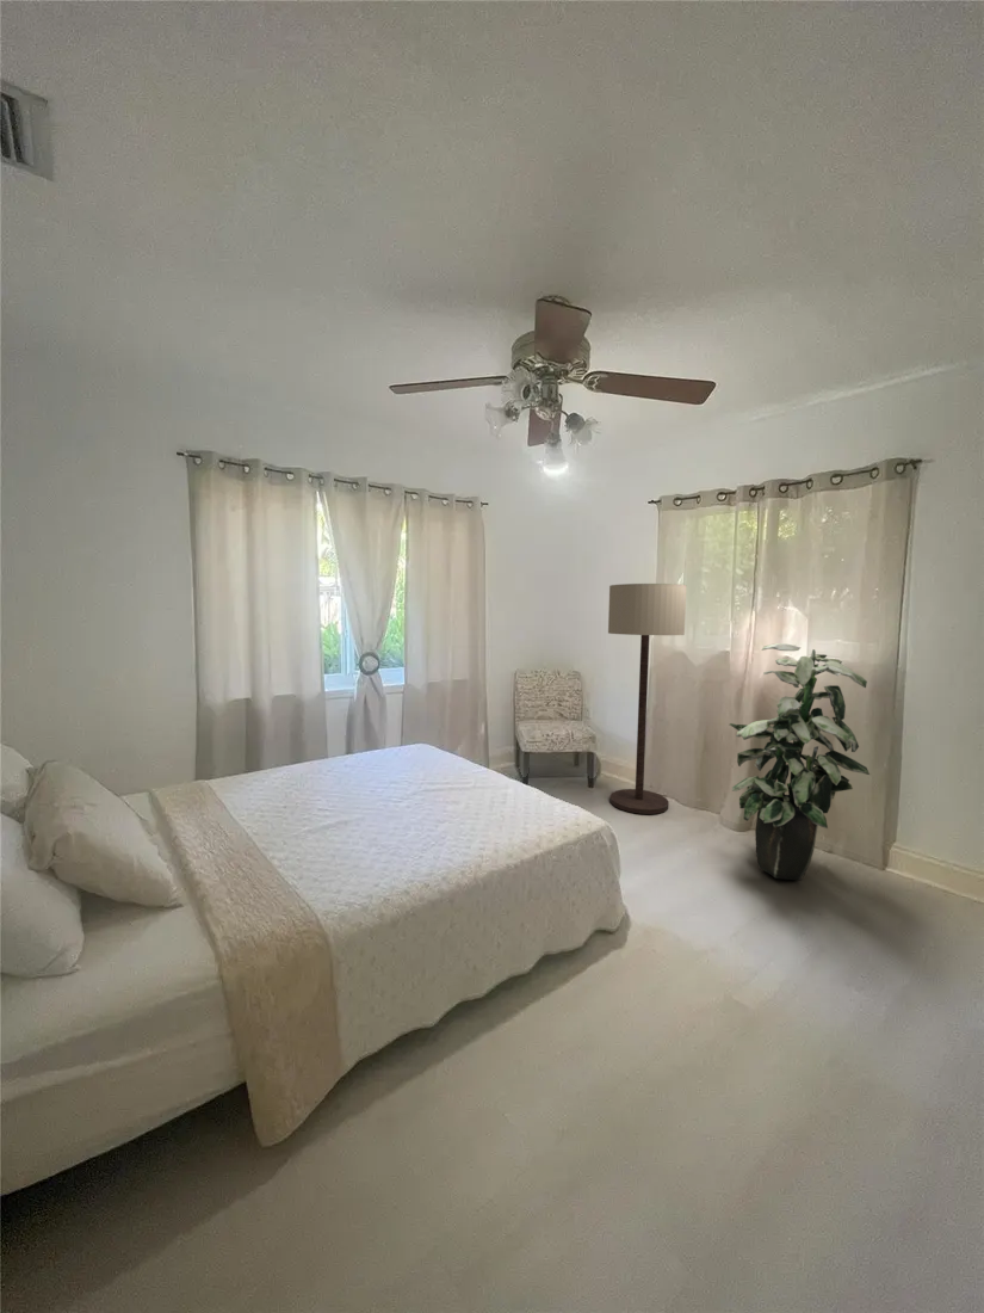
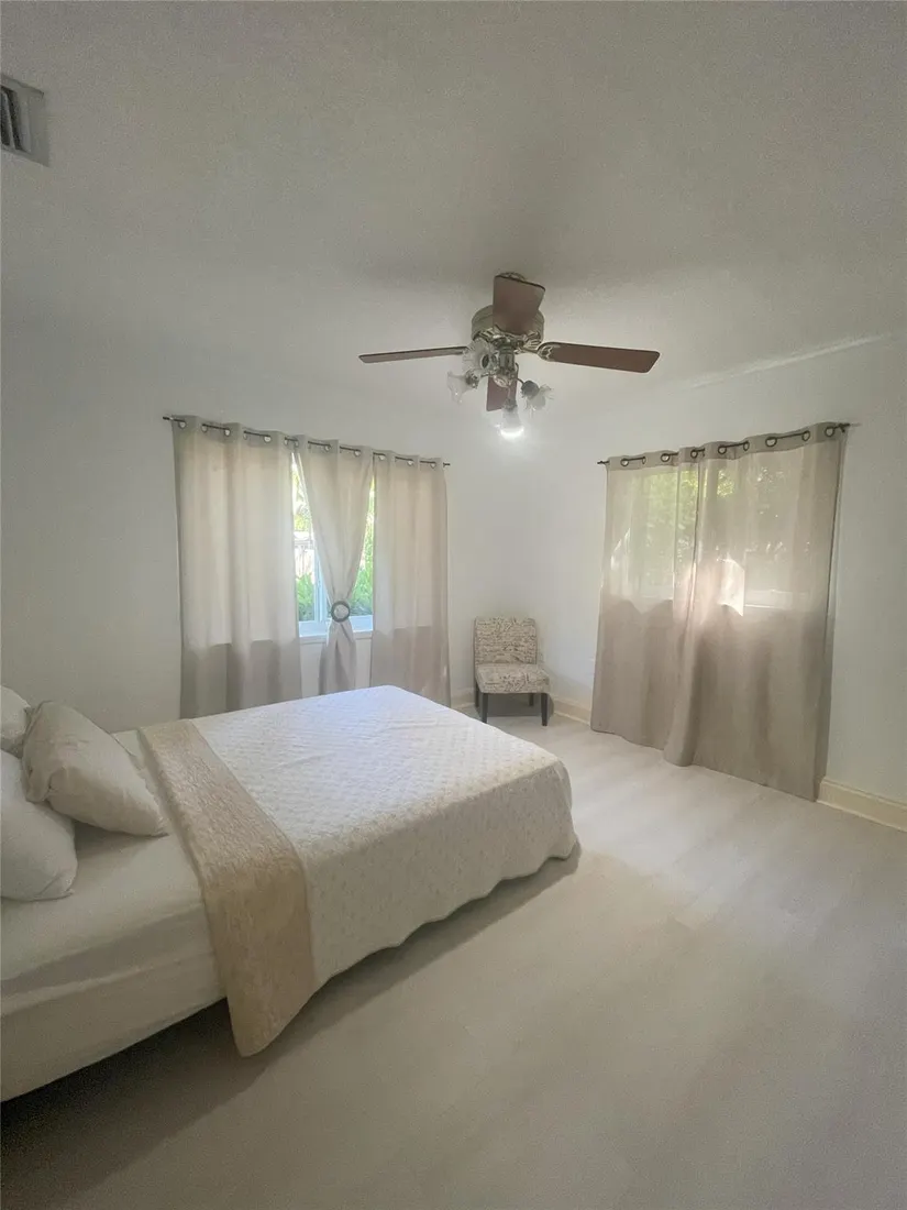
- floor lamp (643, 696)
- indoor plant (790, 759)
